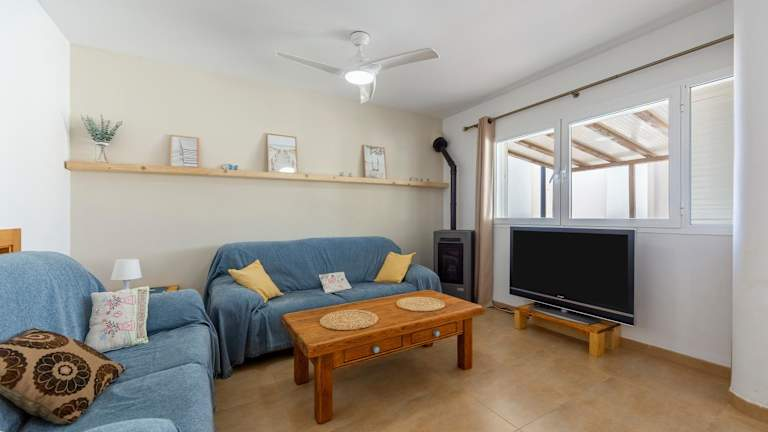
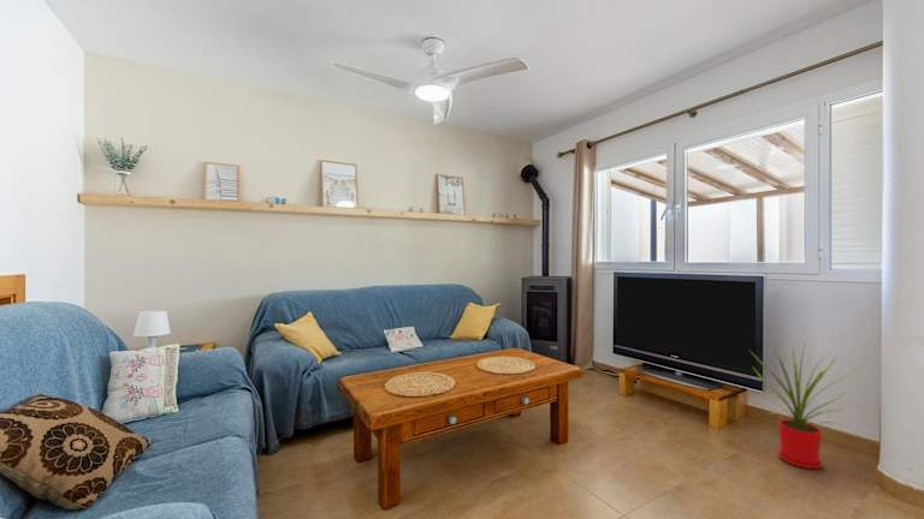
+ house plant (801, 404)
